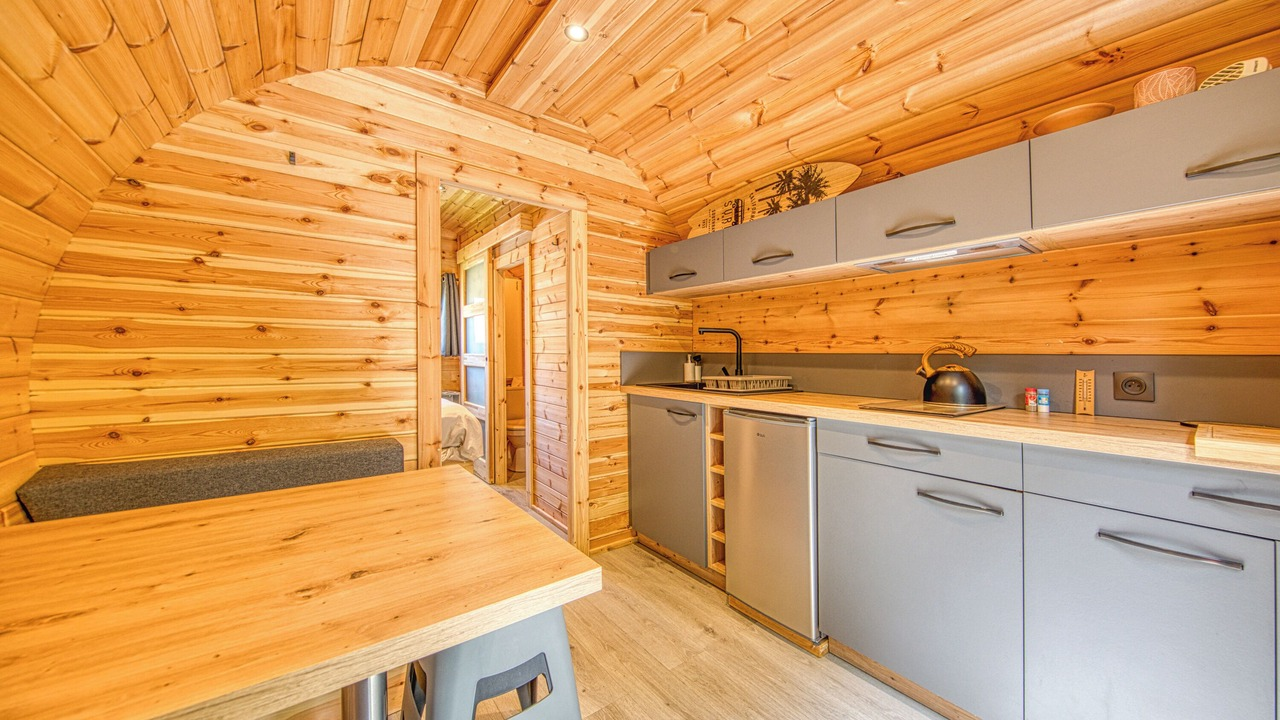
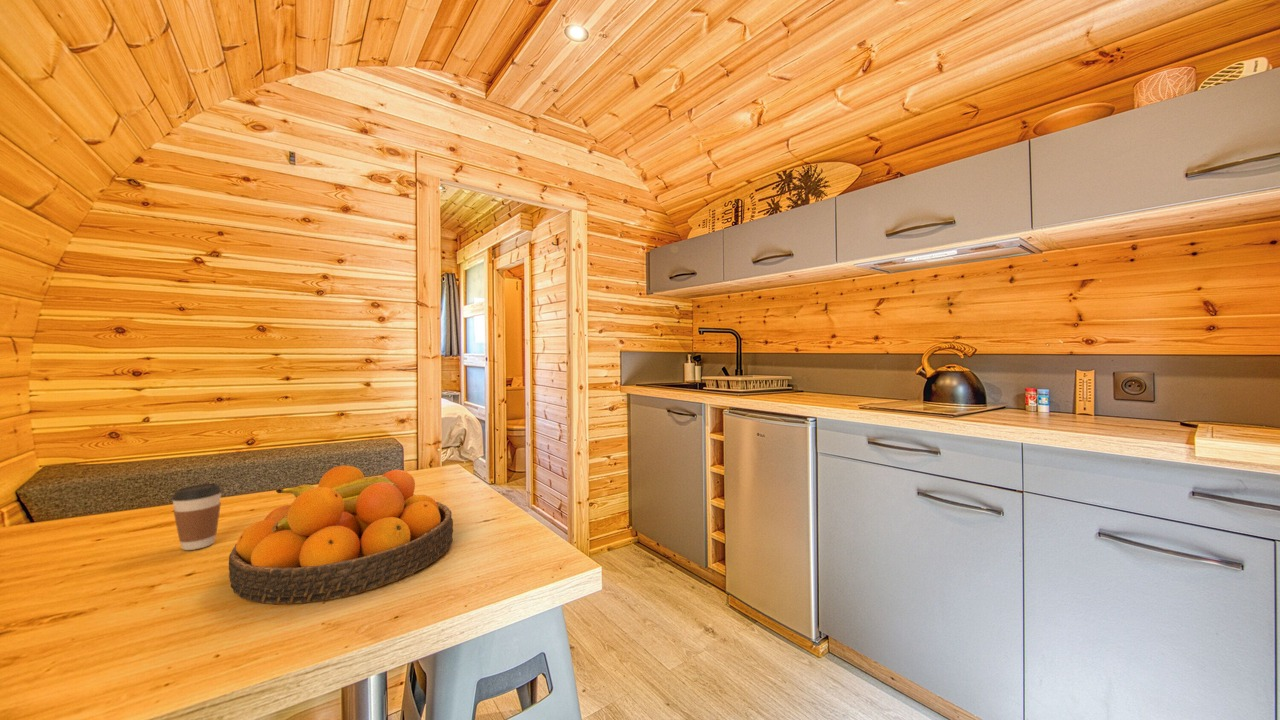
+ fruit bowl (352, 514)
+ coffee cup (197, 516)
